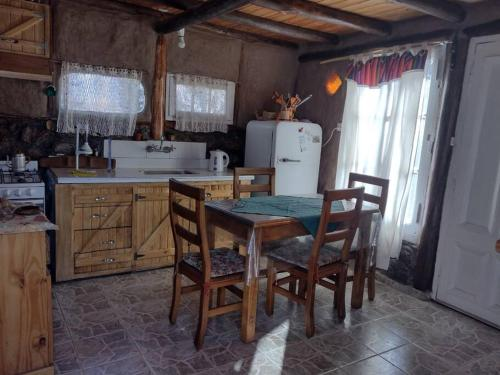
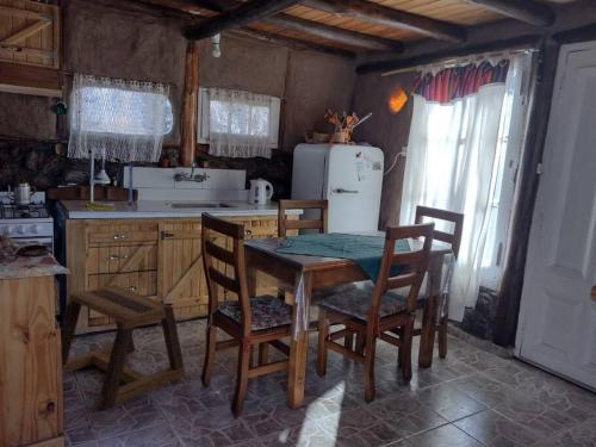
+ stool (119, 337)
